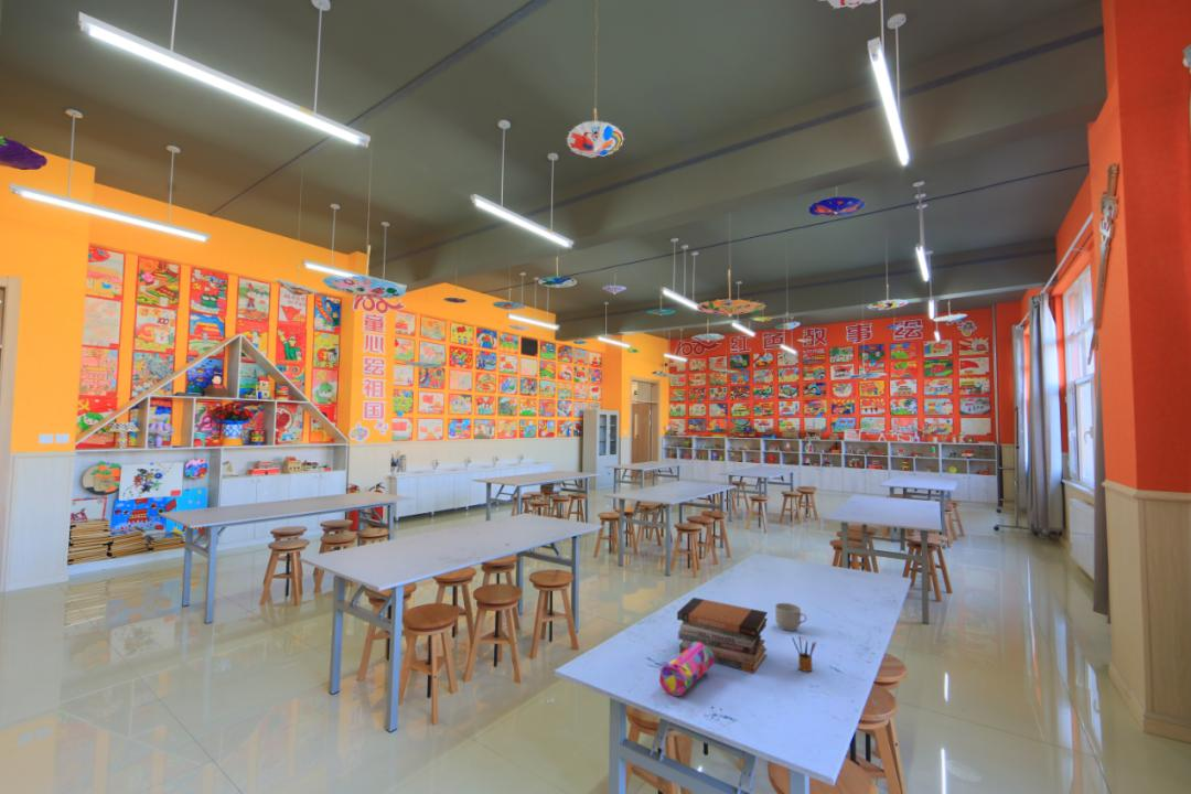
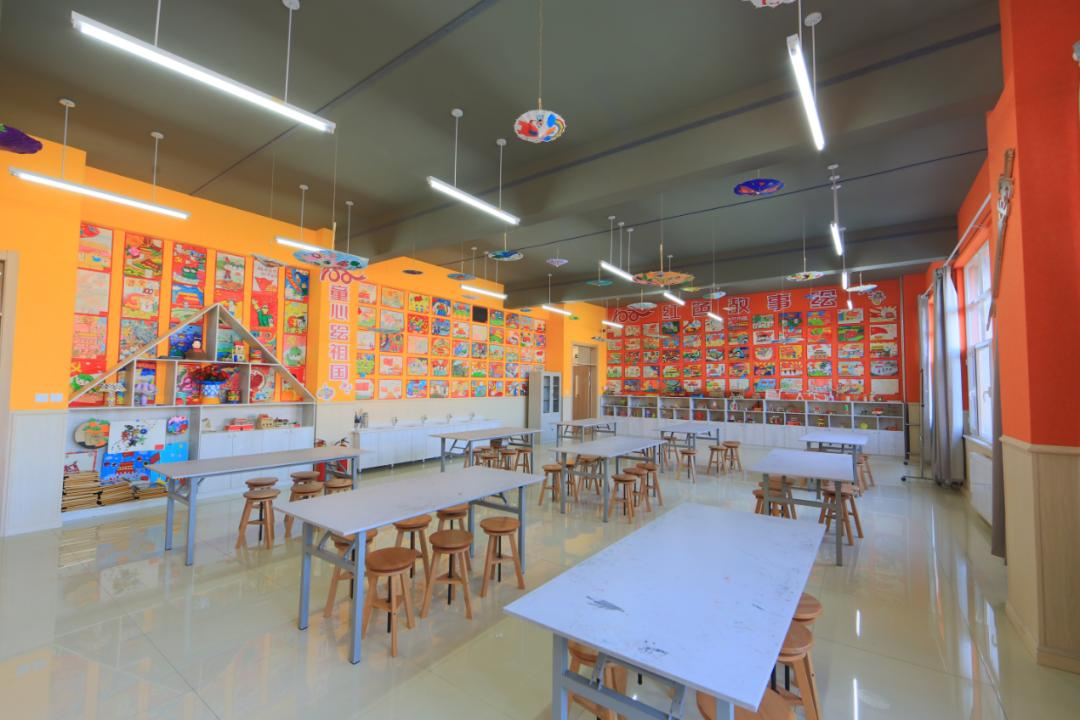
- mug (791, 618)
- pencil box (804, 653)
- book stack (721, 632)
- pencil case (687, 667)
